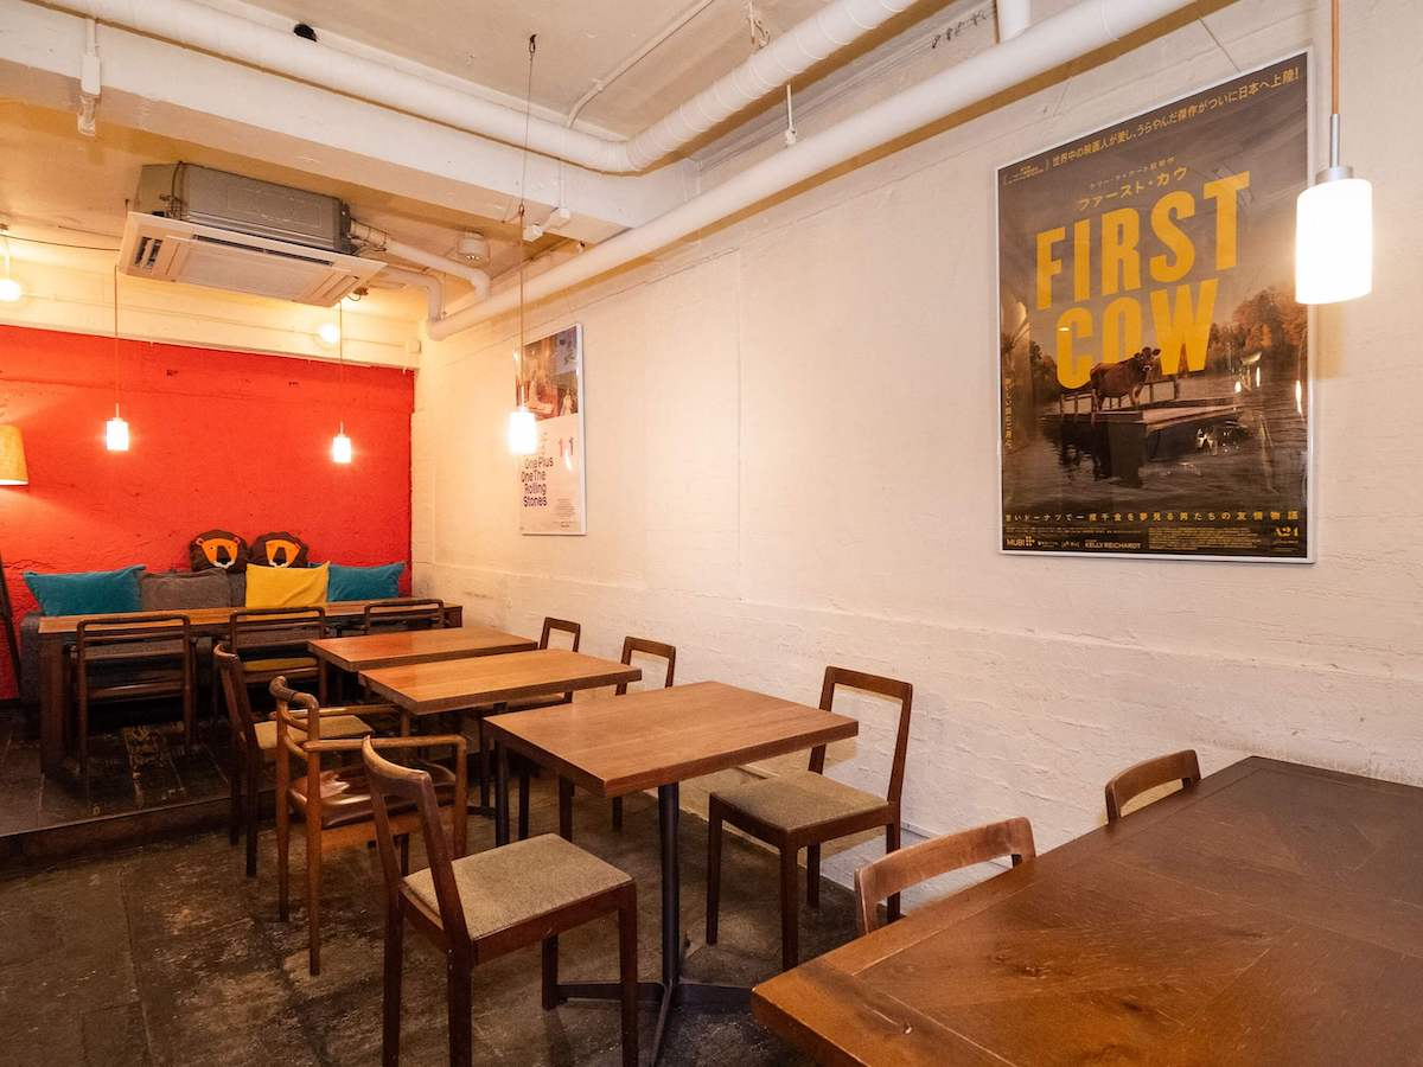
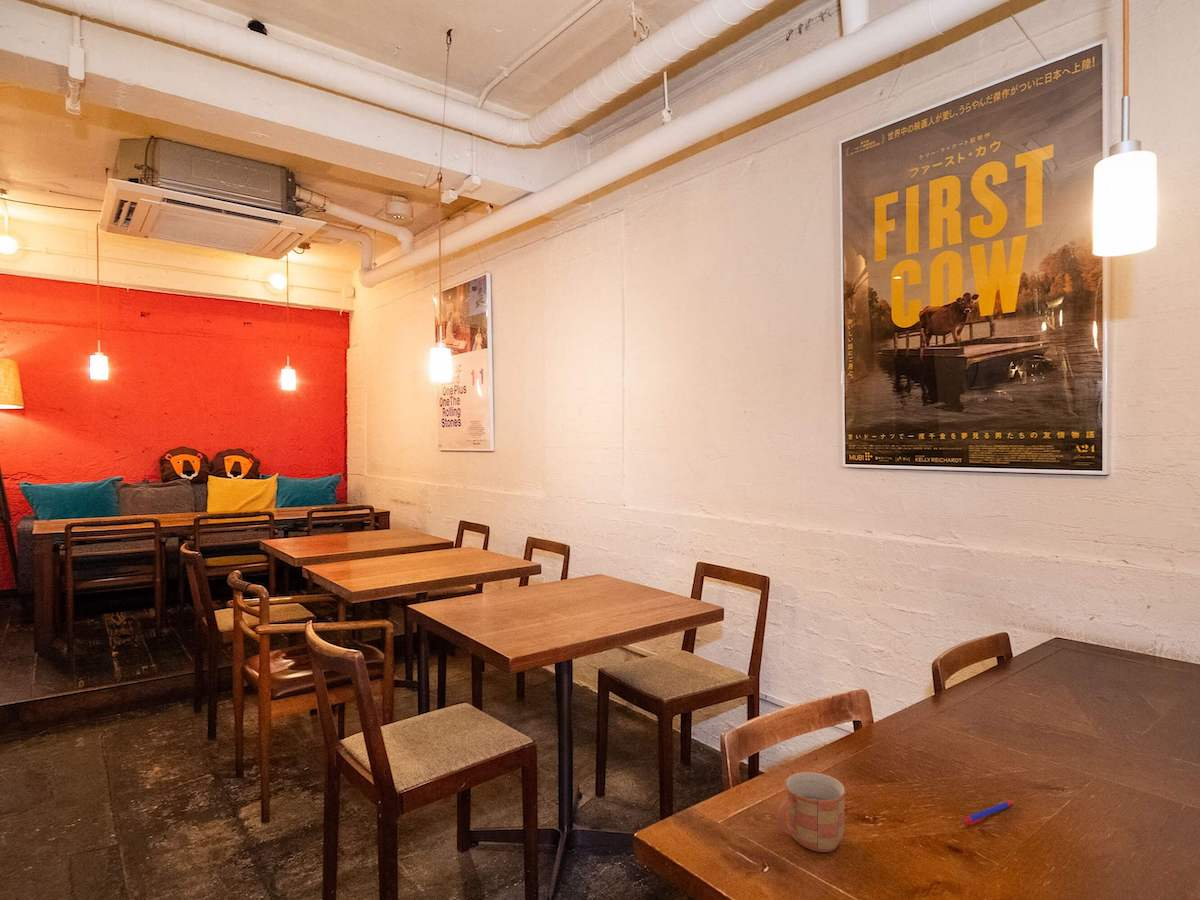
+ mug (808, 814)
+ pen (989, 811)
